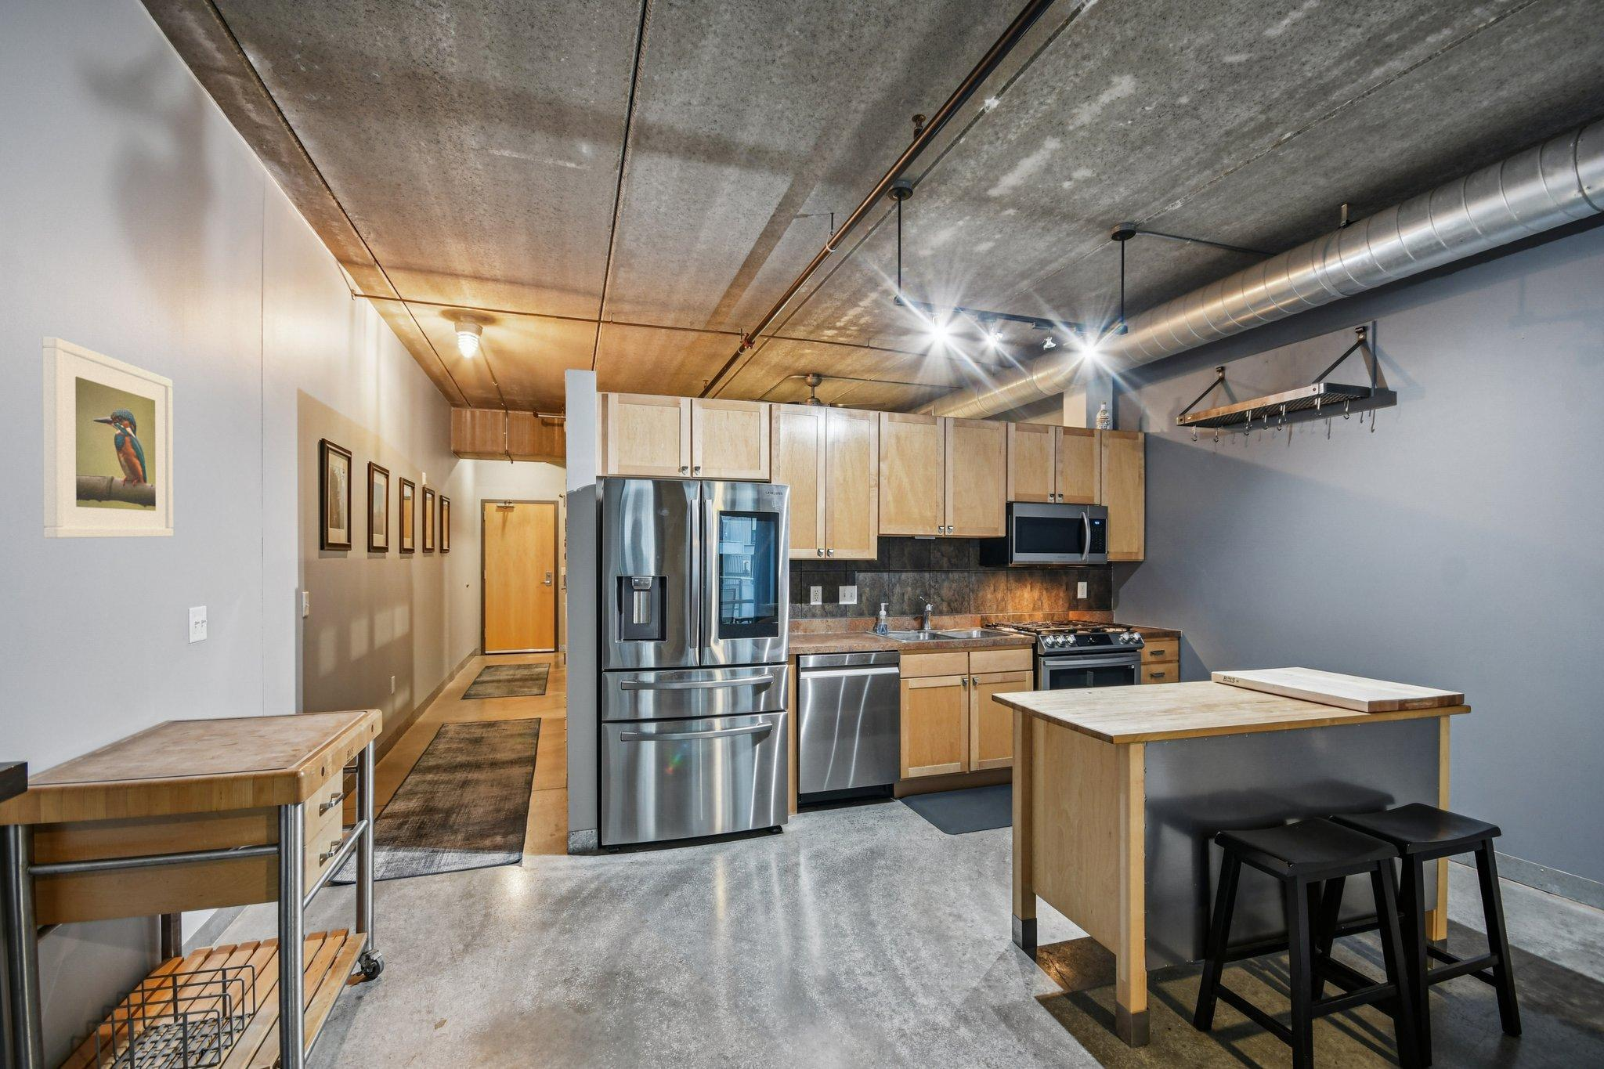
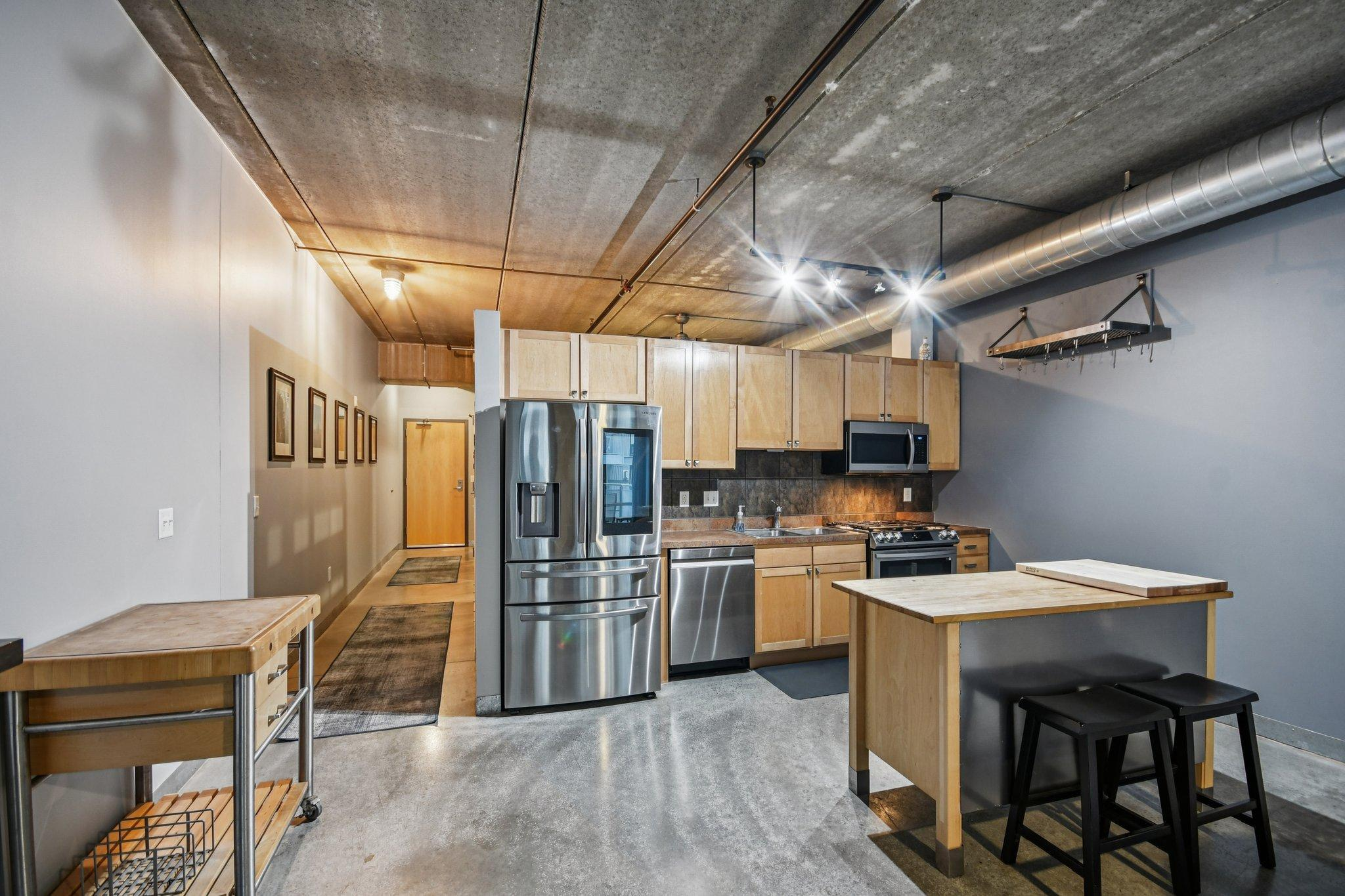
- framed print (116, 449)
